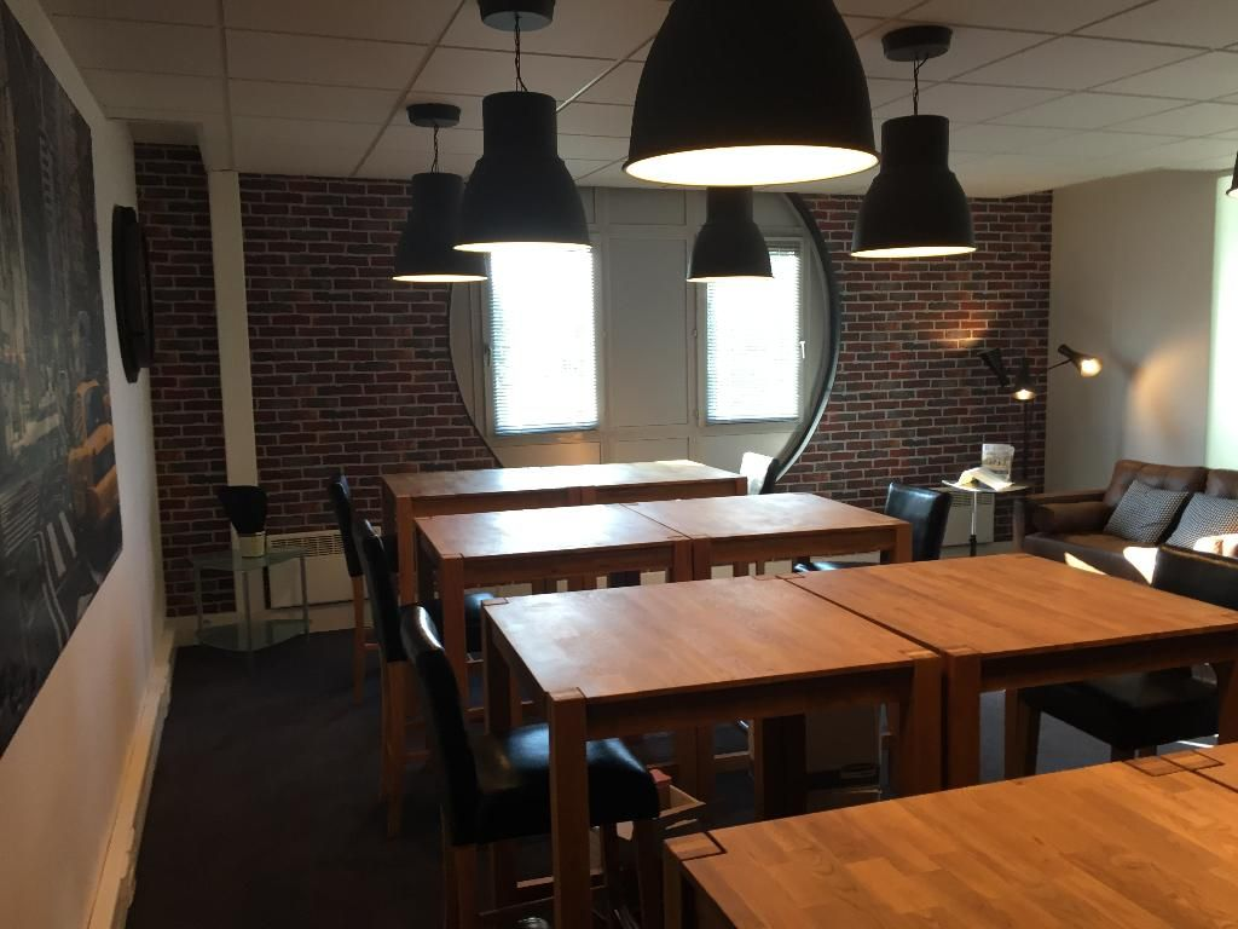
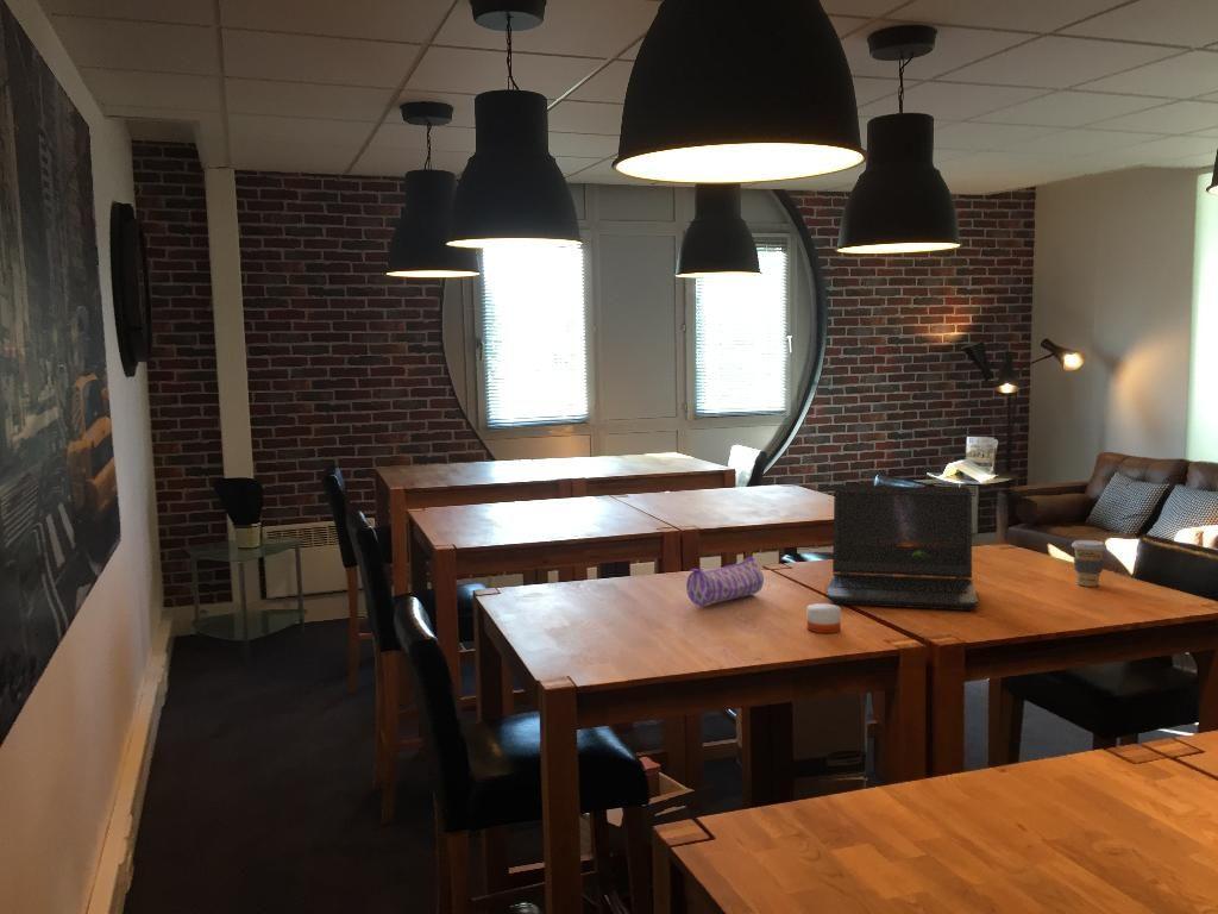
+ candle (823, 606)
+ laptop computer (902, 544)
+ coffee cup (1088, 563)
+ pencil case (726, 581)
